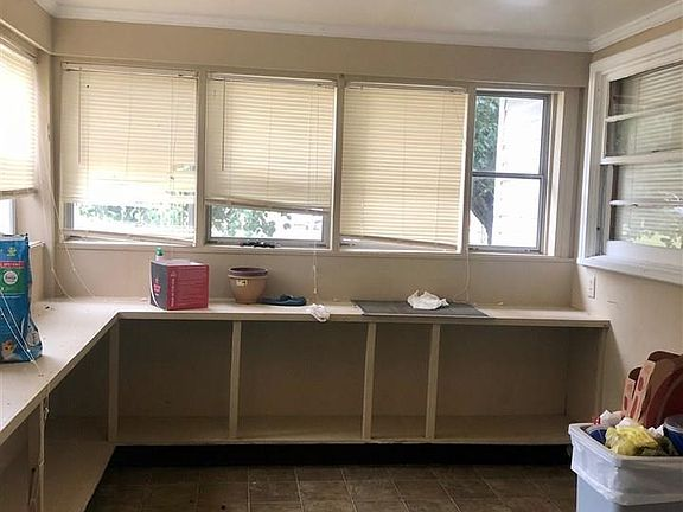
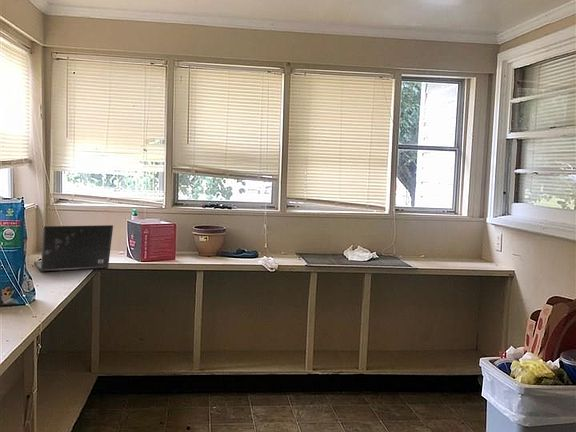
+ laptop (72, 244)
